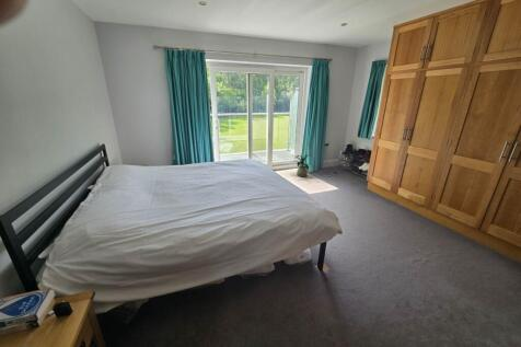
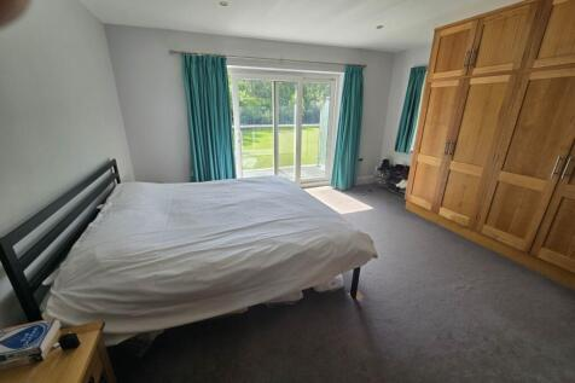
- house plant (301, 163)
